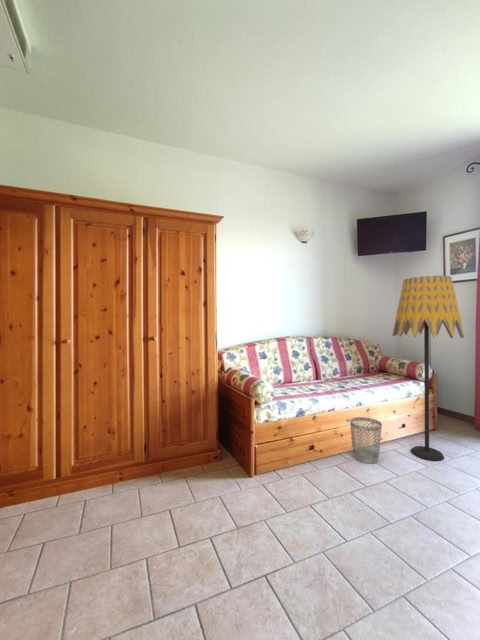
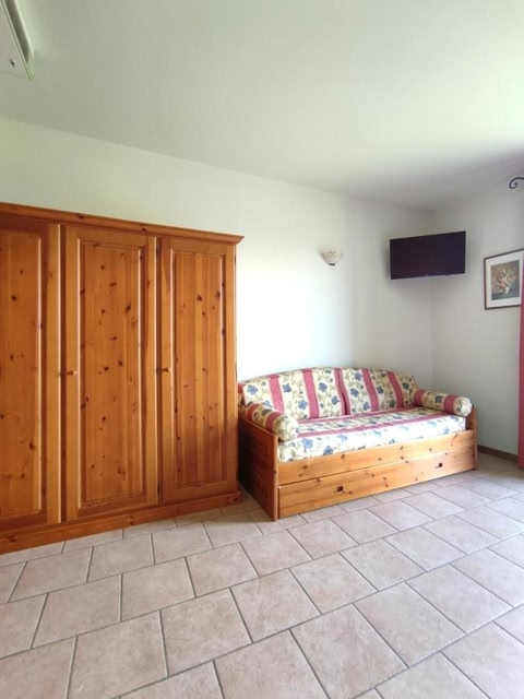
- floor lamp (426, 366)
- wastebasket (365, 440)
